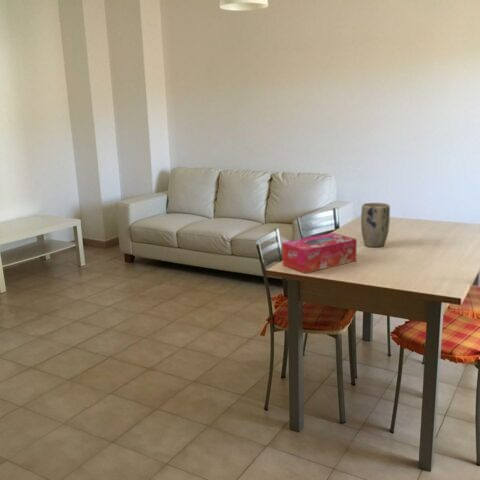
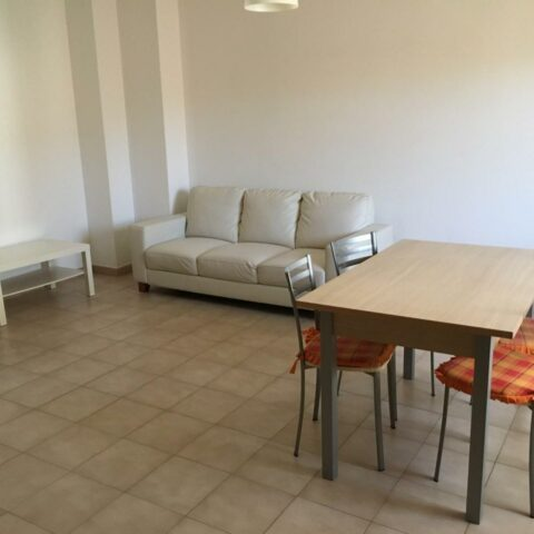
- plant pot (375, 225)
- tissue box (319, 251)
